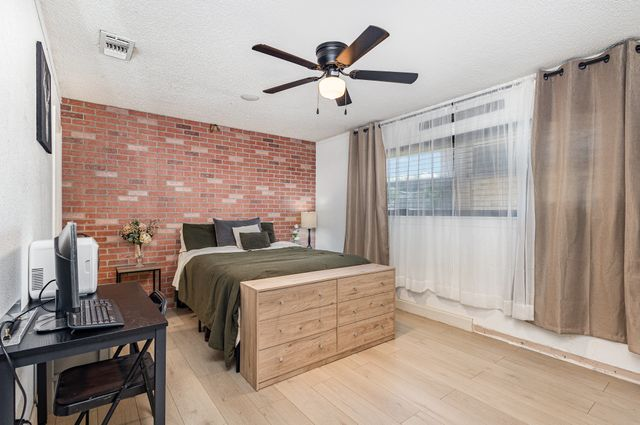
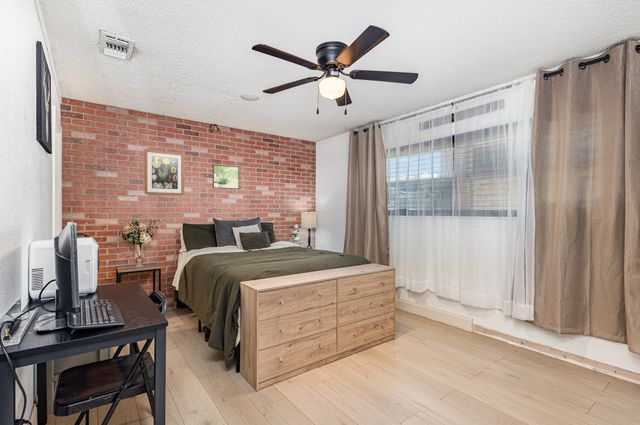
+ wall art (165, 173)
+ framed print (226, 177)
